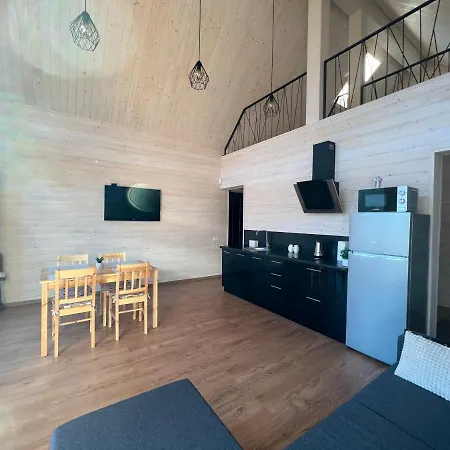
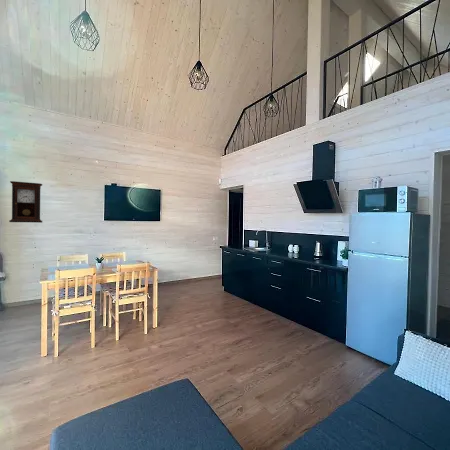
+ pendulum clock (26, 202)
